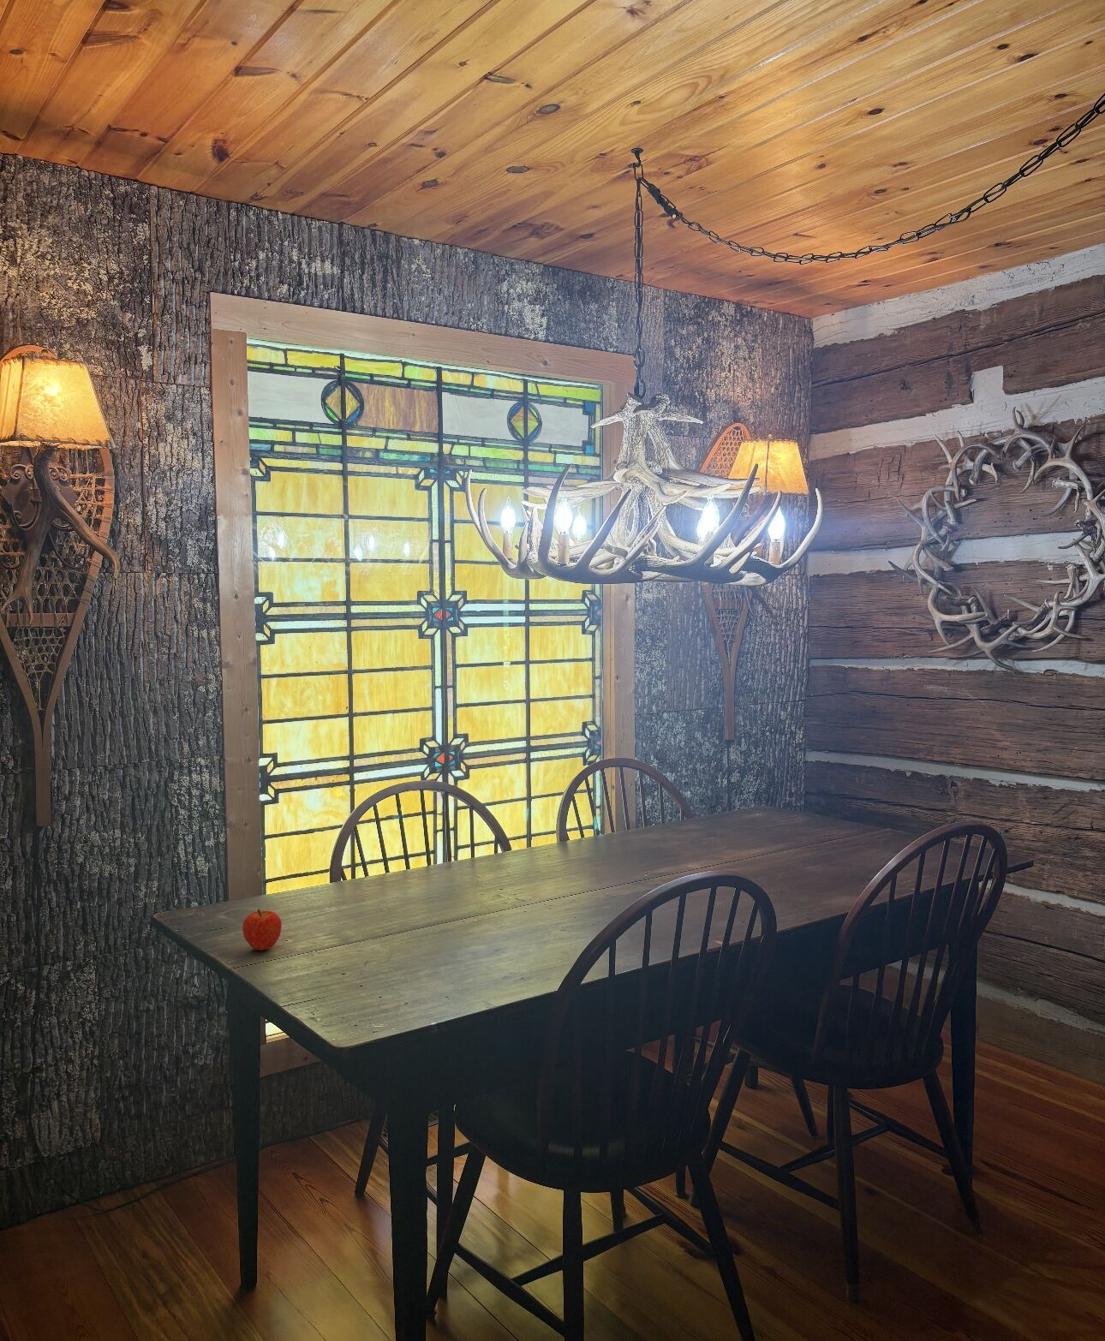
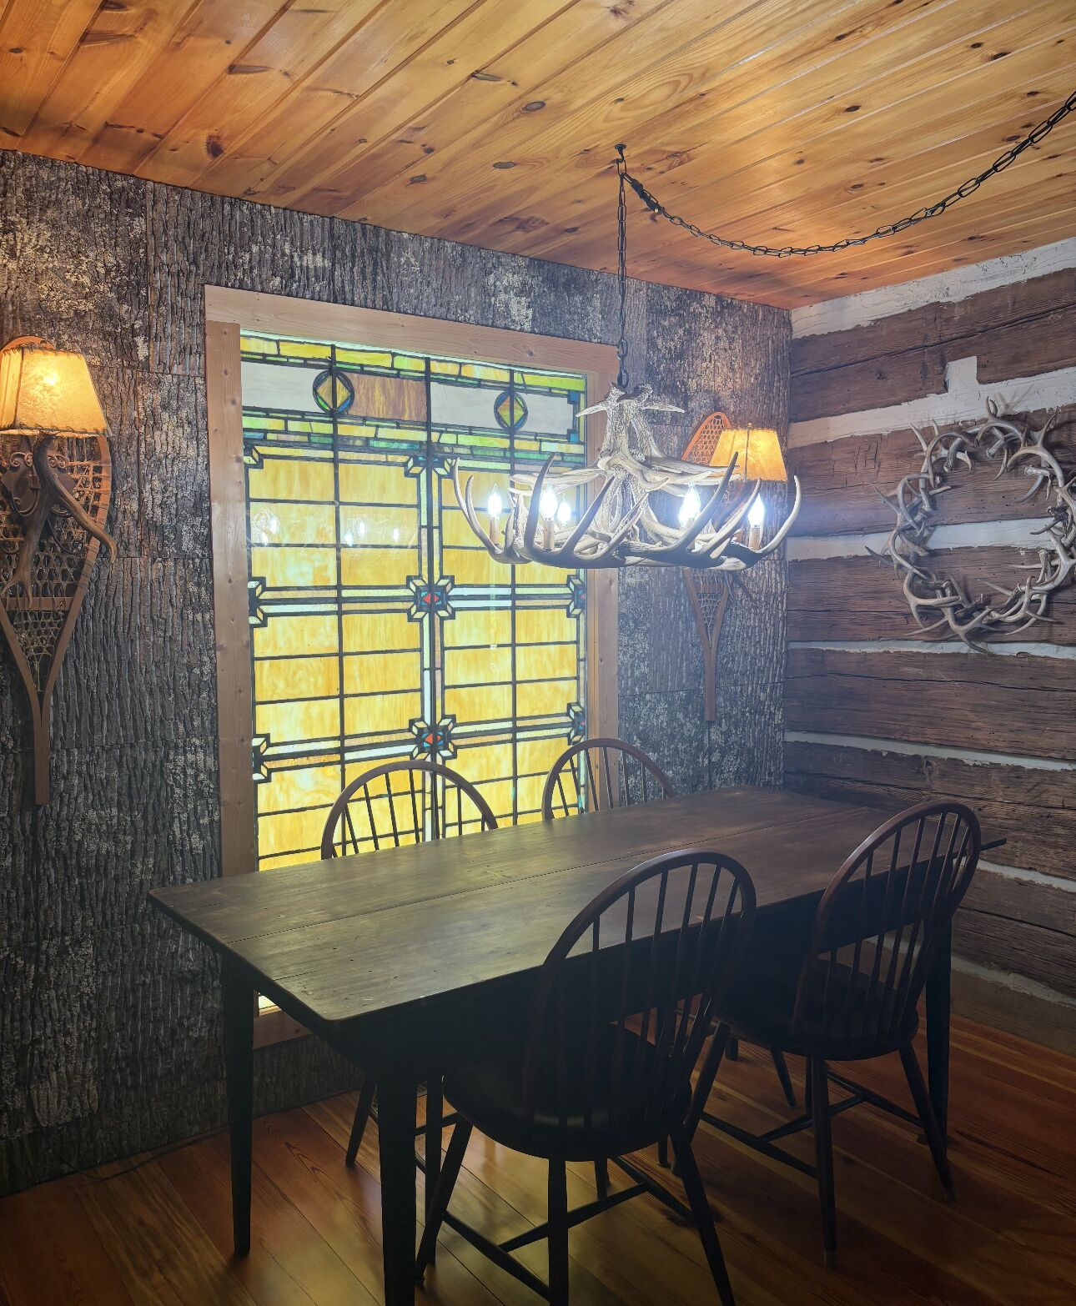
- fruit (262, 928)
